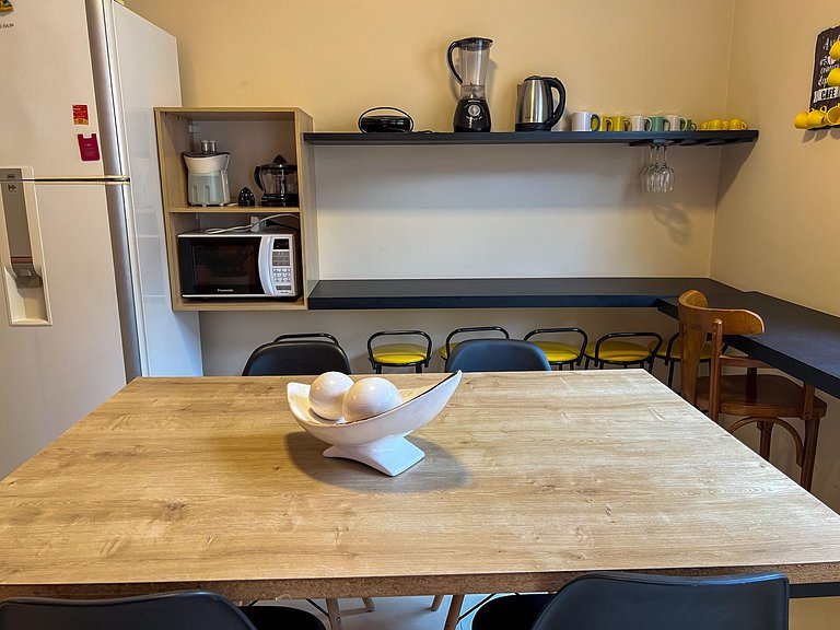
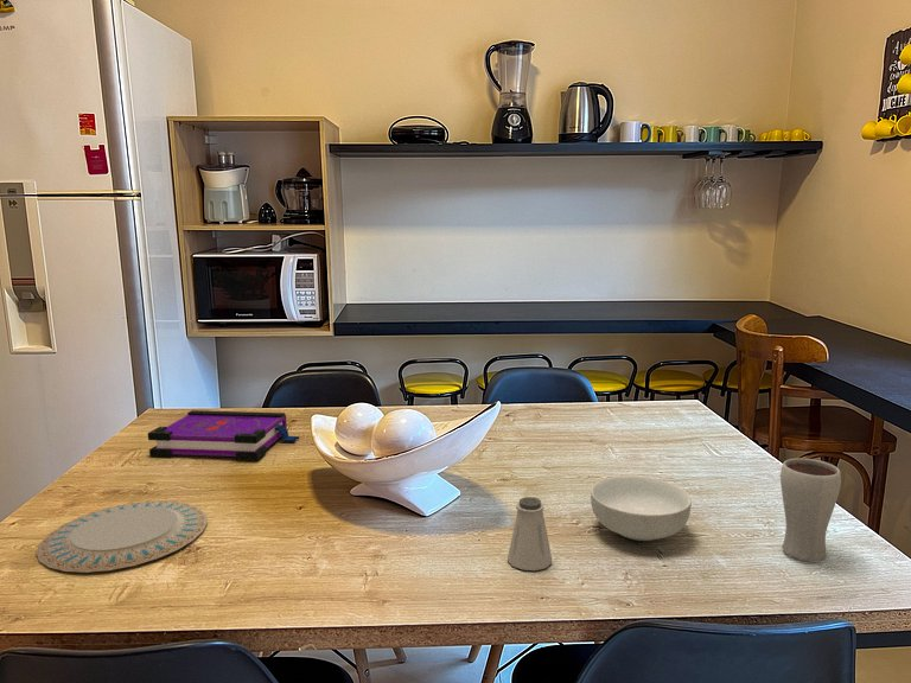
+ saltshaker (529, 530)
+ board game (229, 433)
+ drinking glass (807, 510)
+ cereal bowl (639, 511)
+ chinaware (126, 529)
